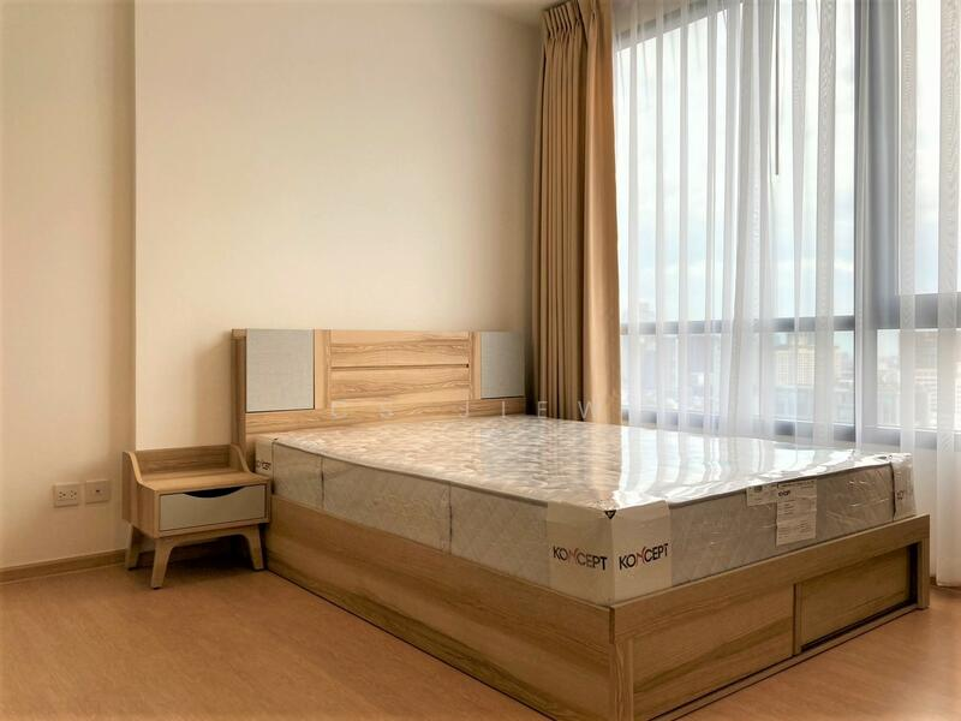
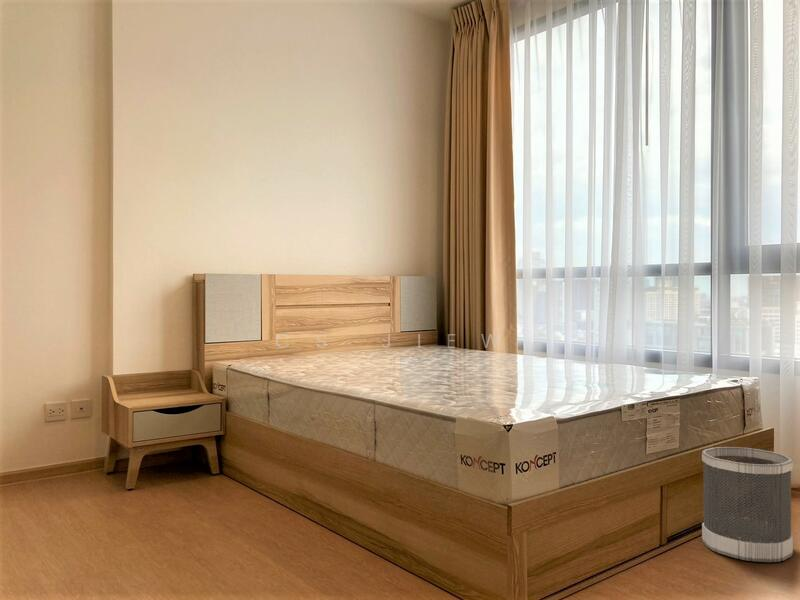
+ wastebasket (746, 501)
